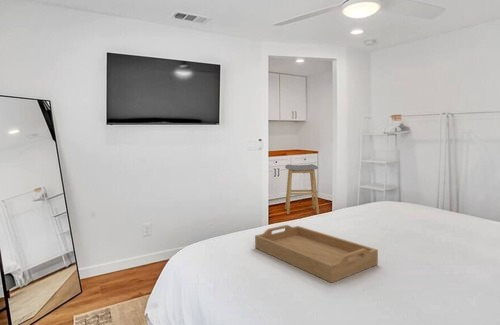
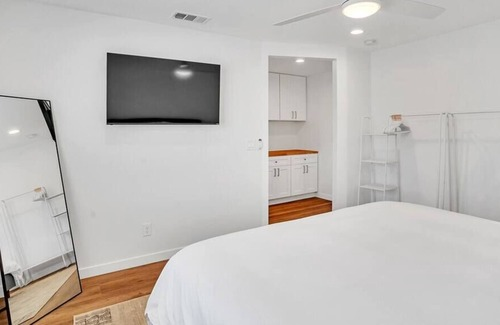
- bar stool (301, 190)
- serving tray (311, 246)
